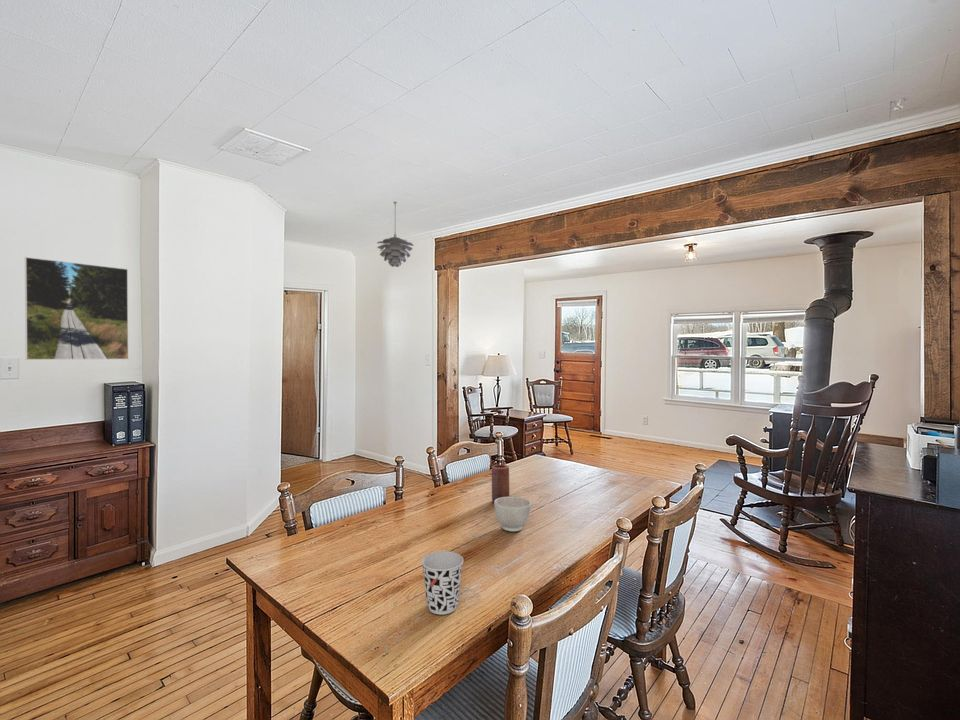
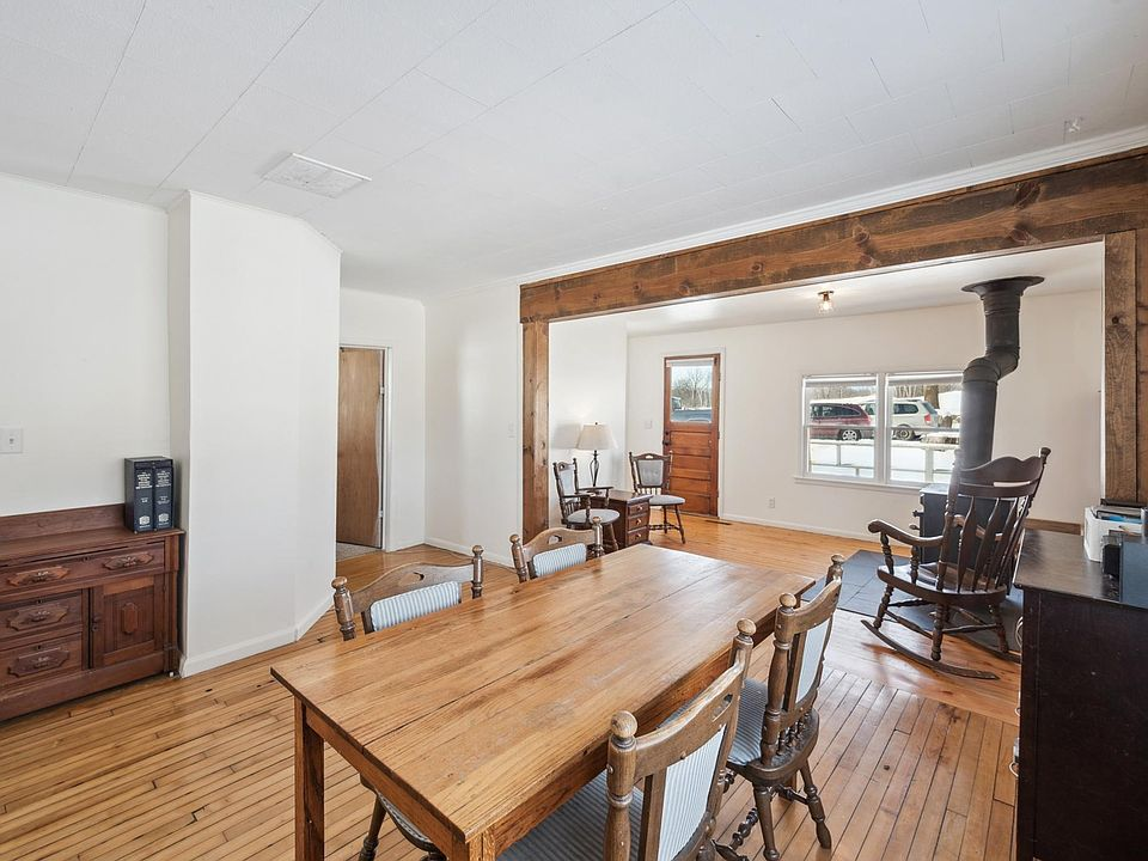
- pendant light (395, 234)
- cup (442, 583)
- candle (500, 483)
- bowl (512, 514)
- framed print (79, 311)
